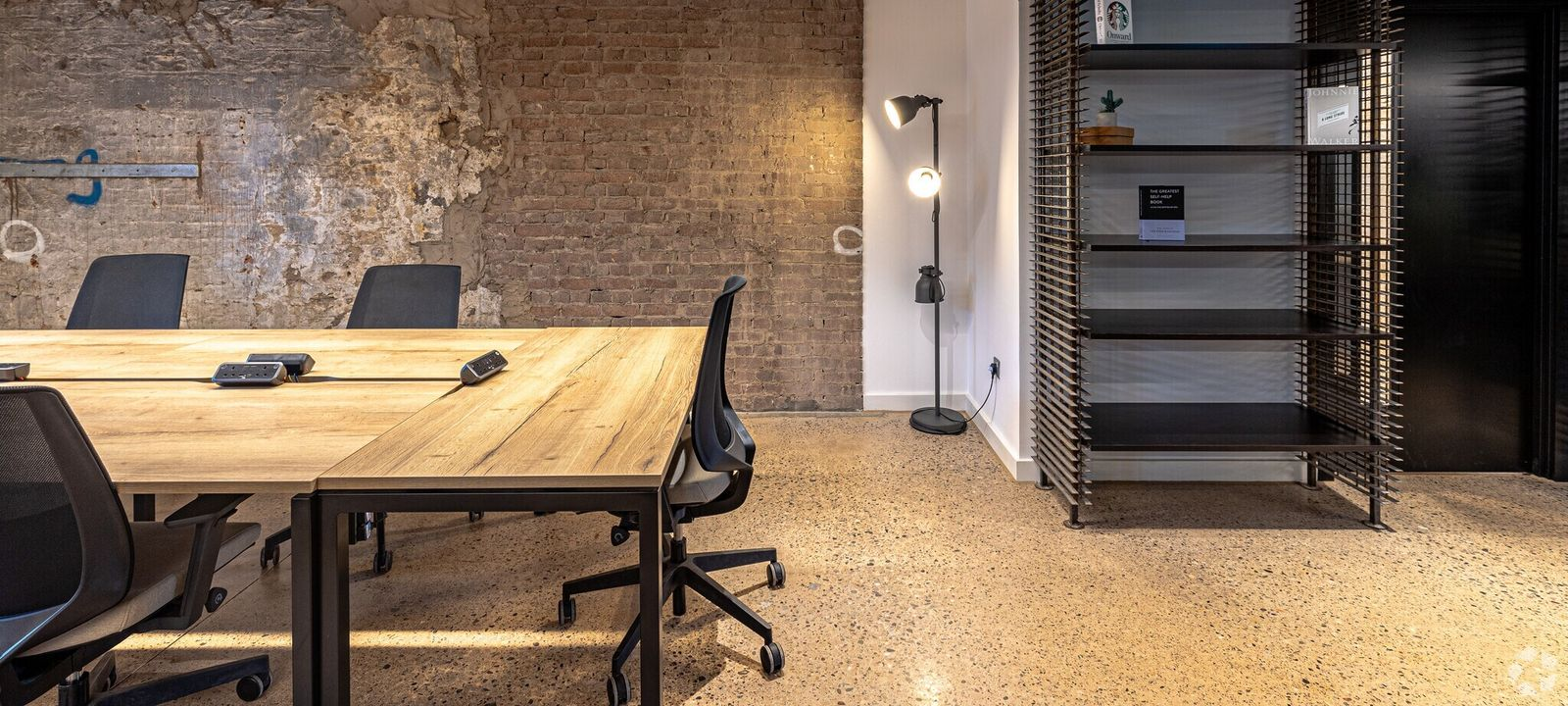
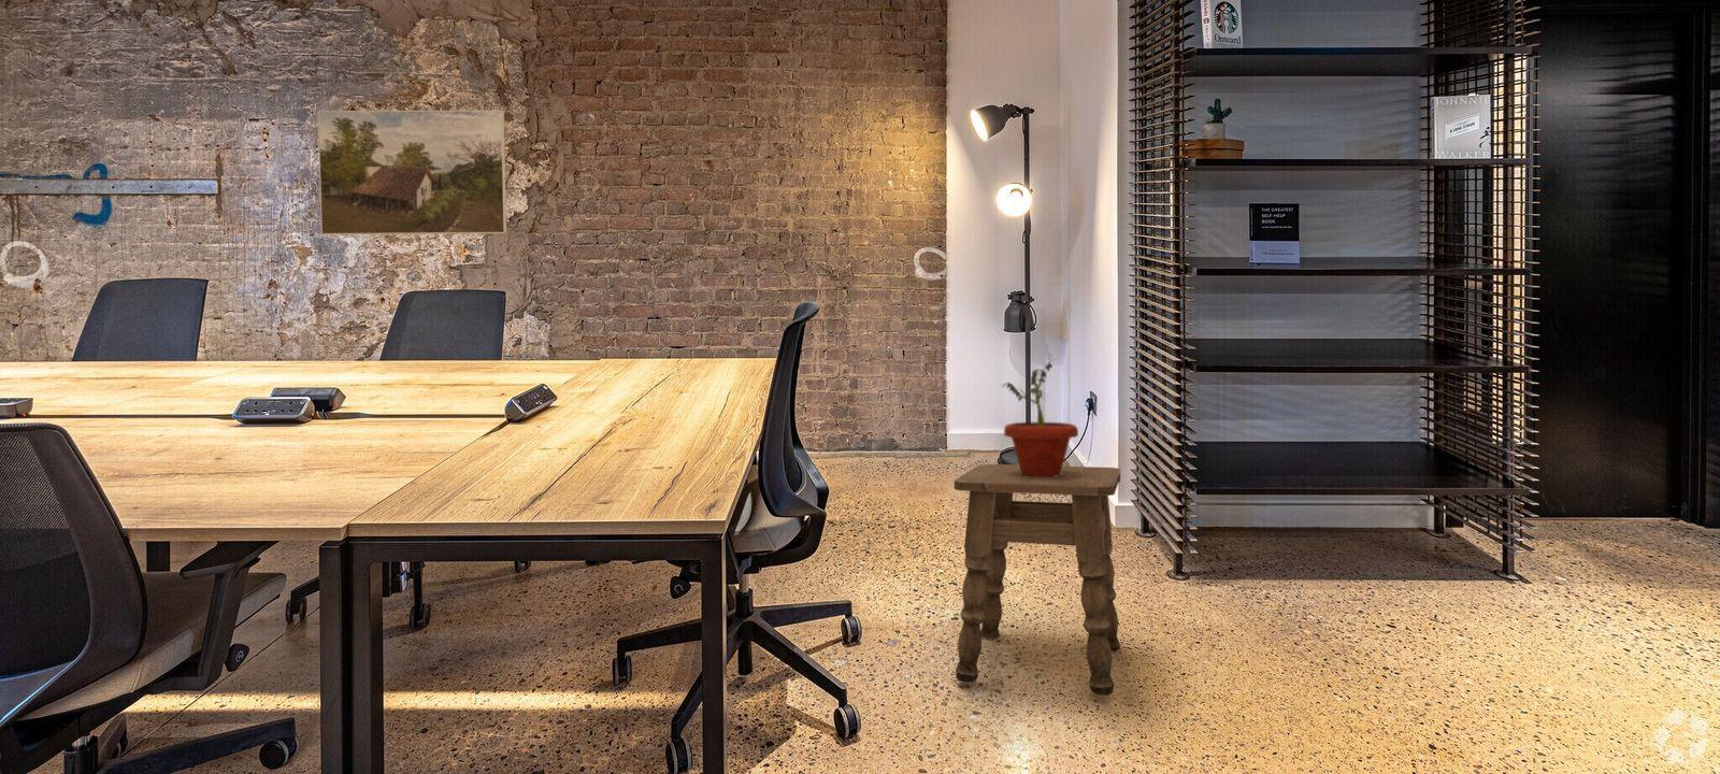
+ side table (1041, 543)
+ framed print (411, 172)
+ potted plant (1039, 416)
